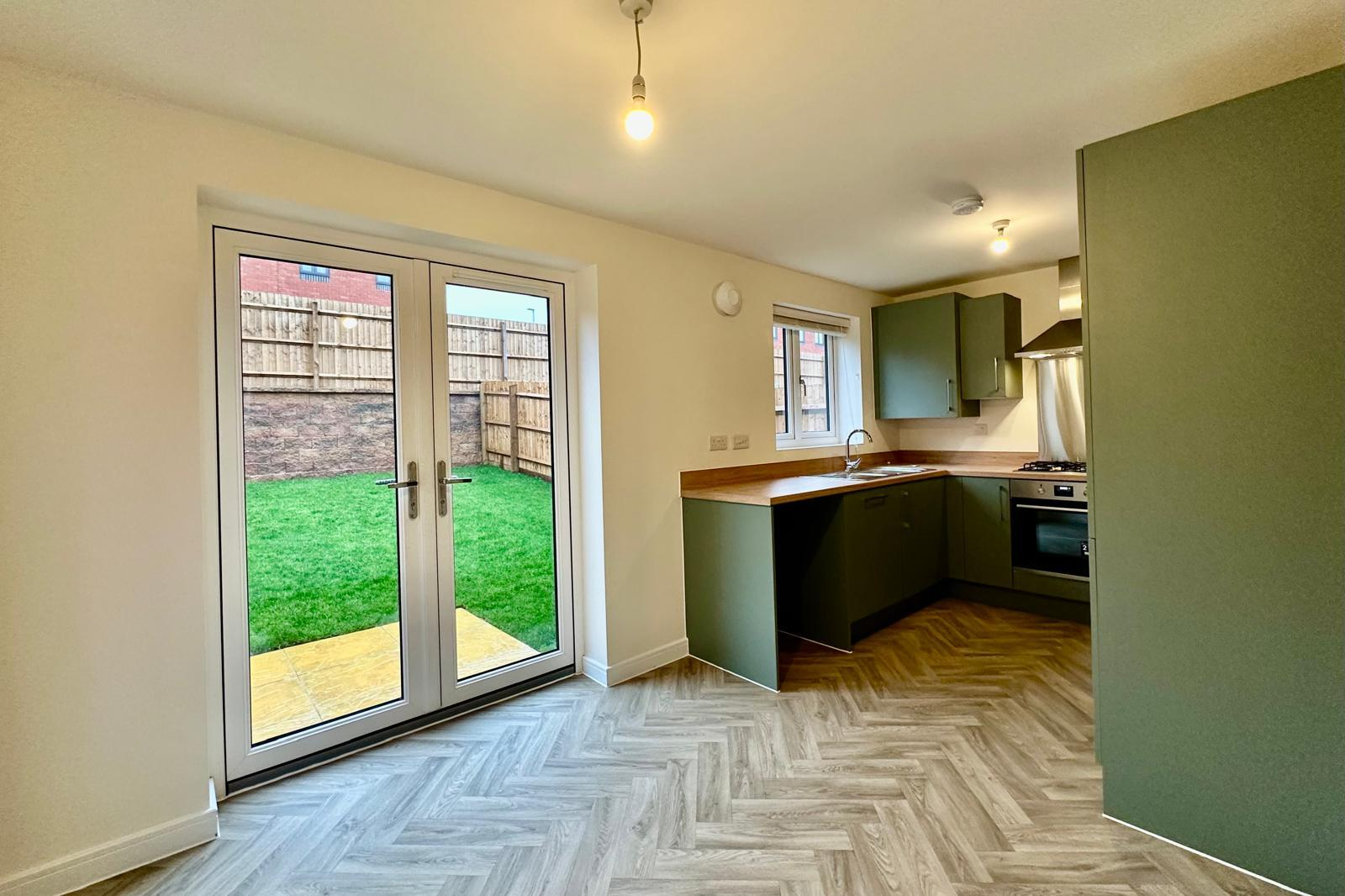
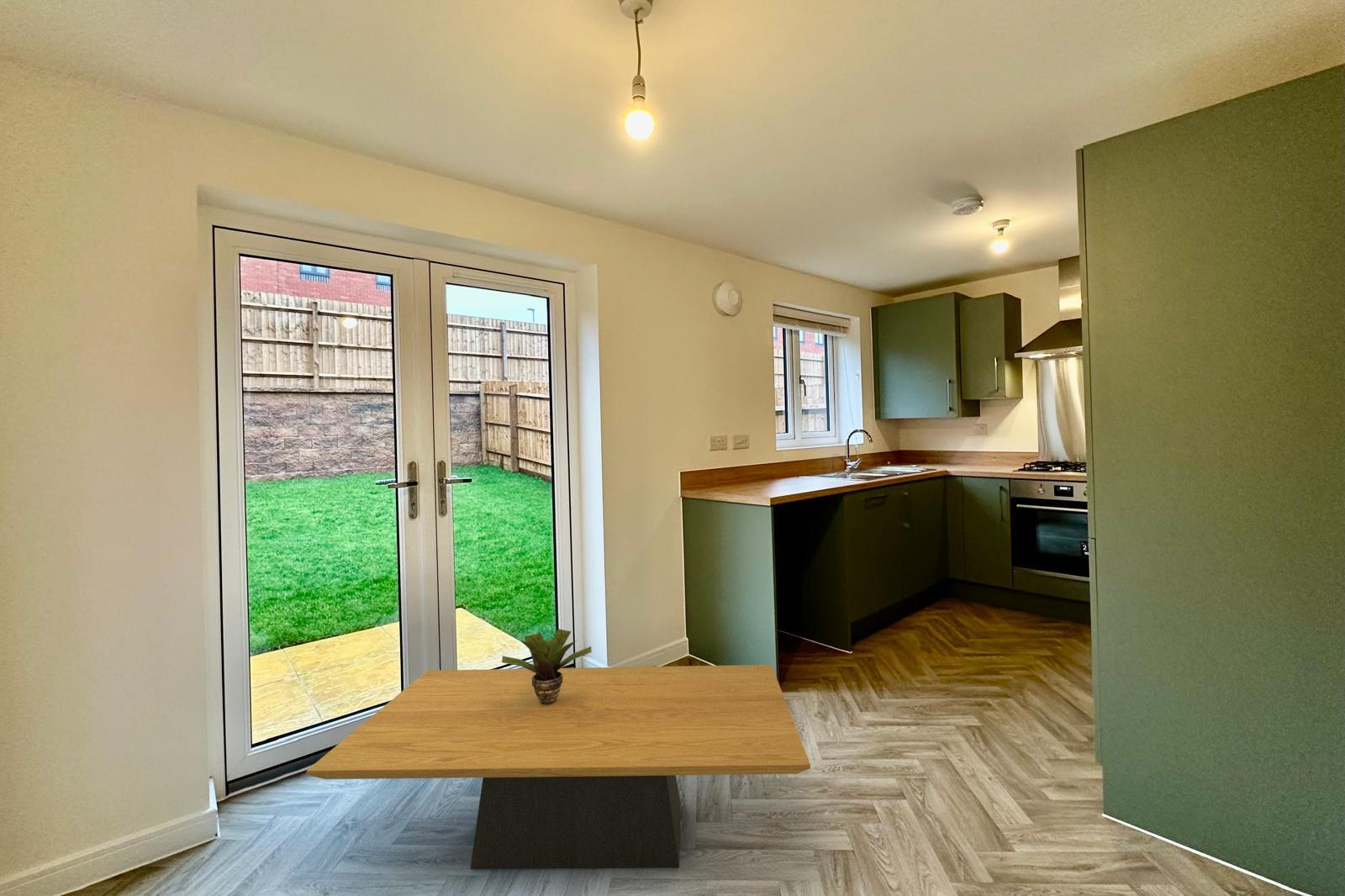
+ potted plant (548, 666)
+ coffee table (582, 771)
